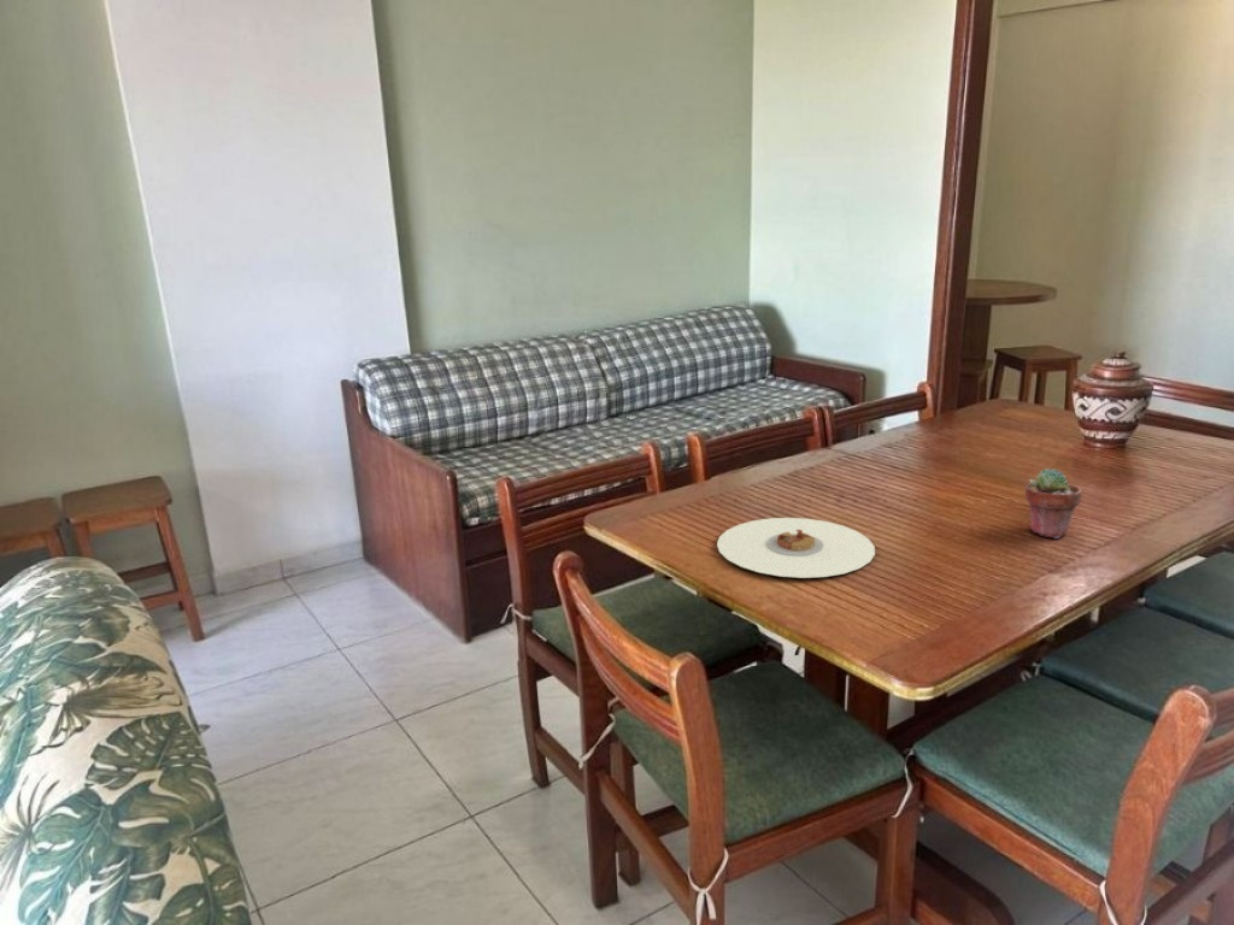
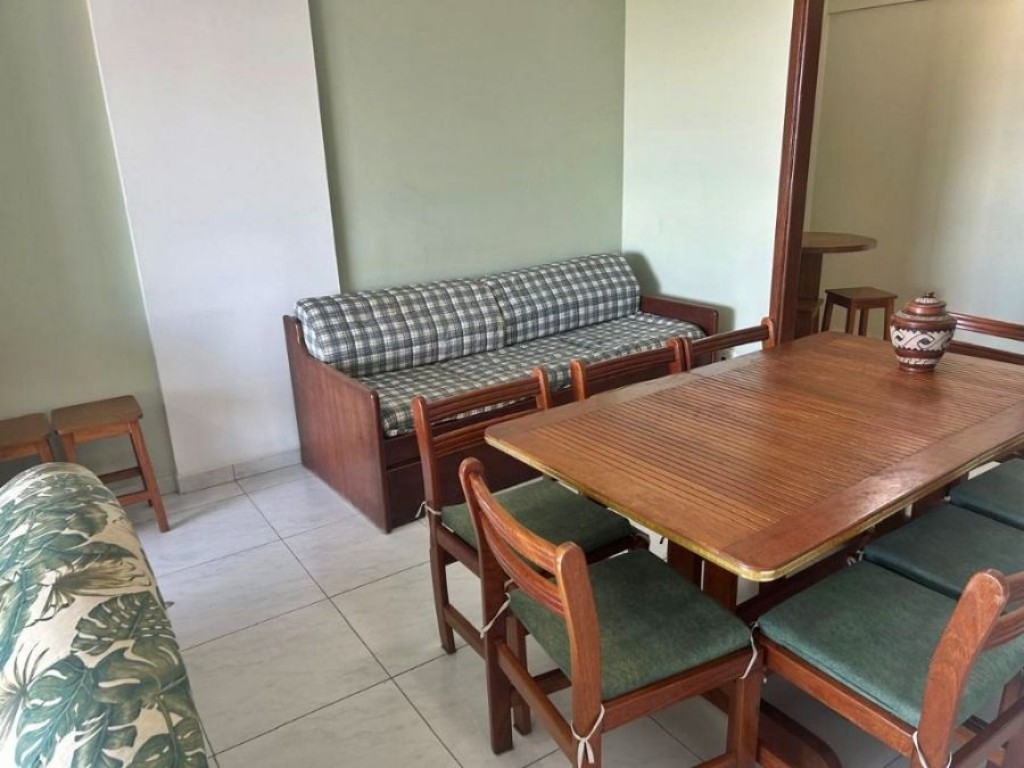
- plate (794, 541)
- potted succulent (1051, 500)
